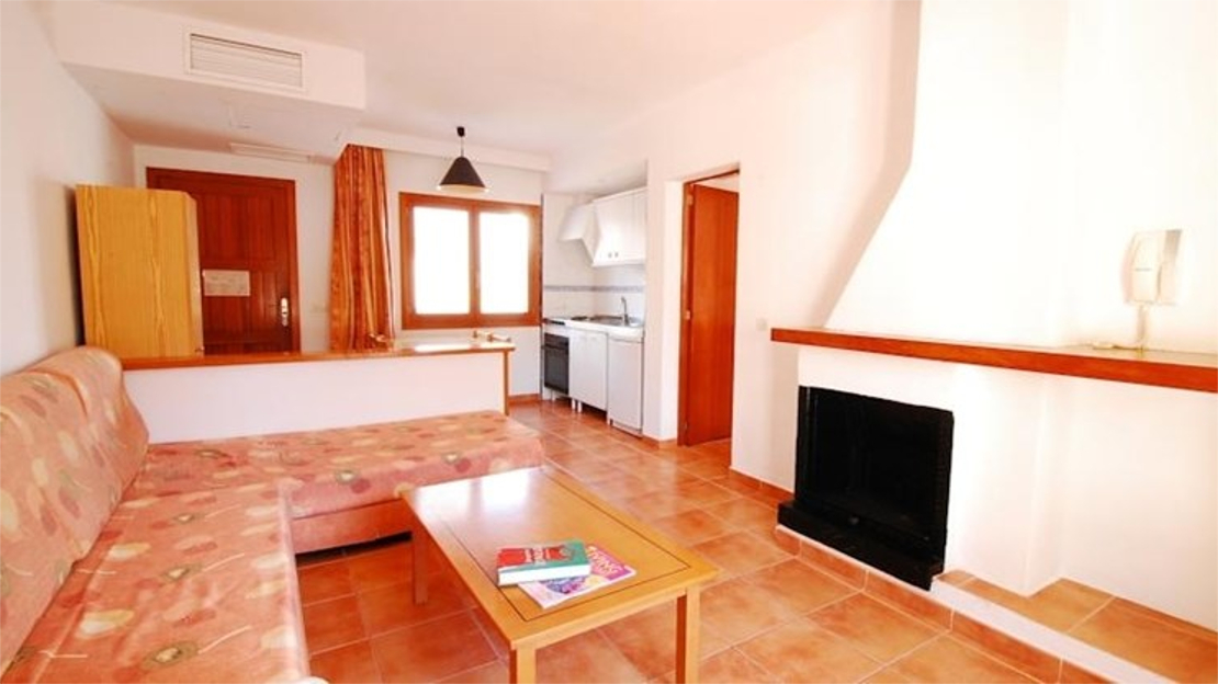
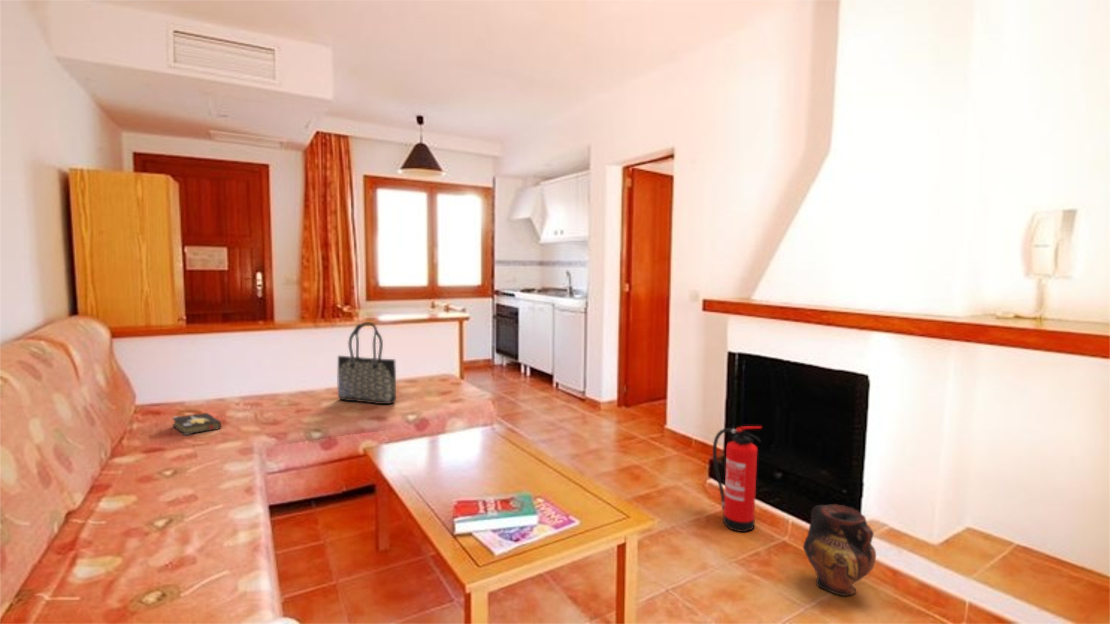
+ hardback book (196, 422)
+ tote bag (366, 362)
+ vase (838, 549)
+ fire extinguisher (734, 470)
